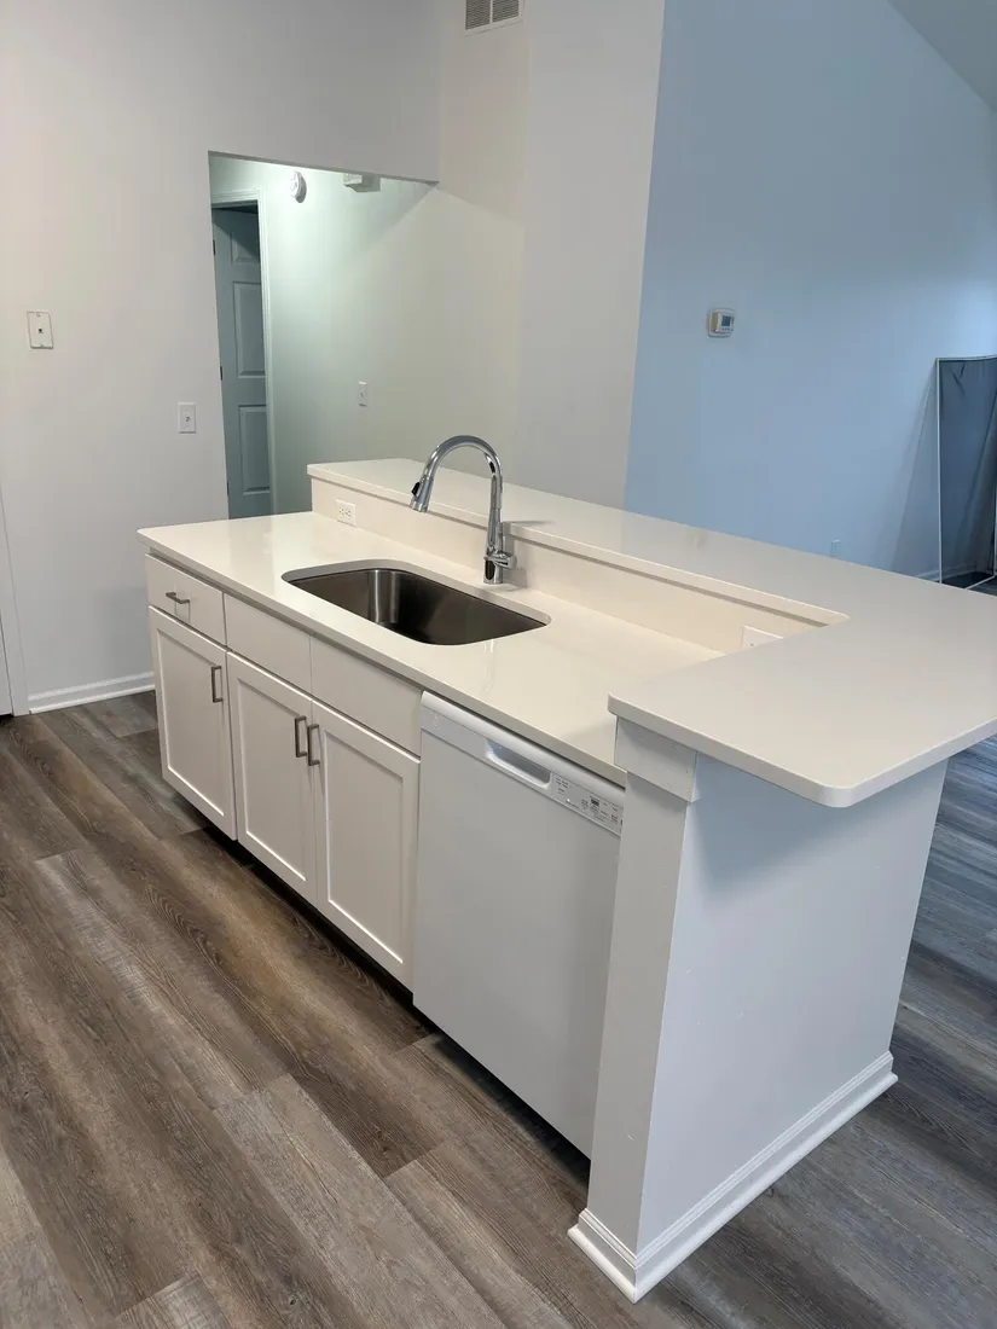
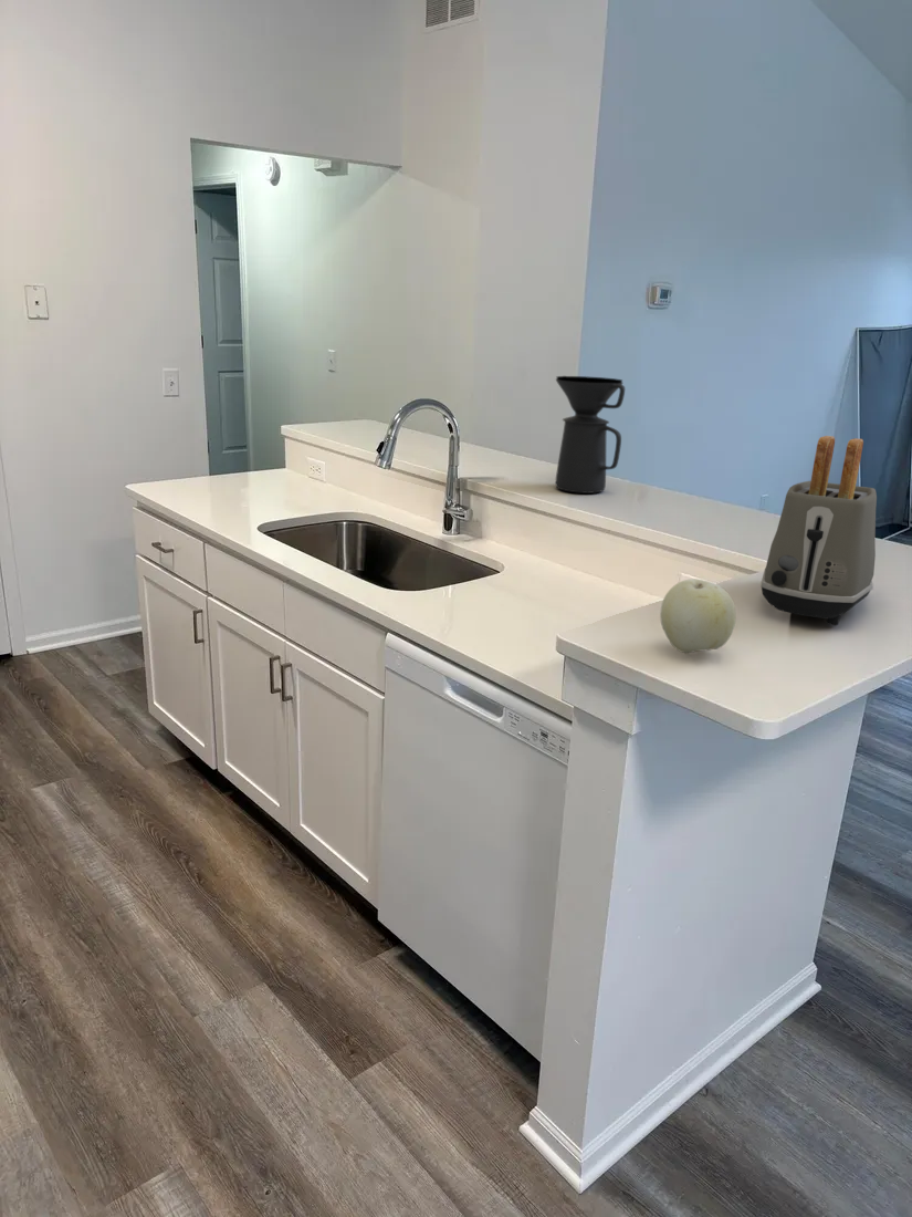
+ toaster (827, 522)
+ coffee maker (584, 435)
+ fruit (696, 616)
